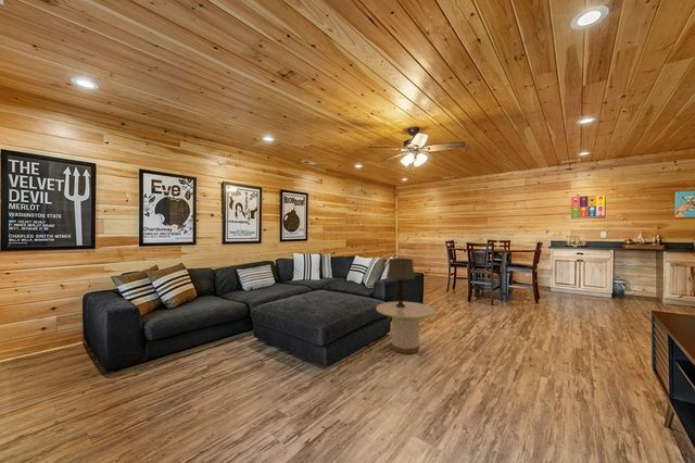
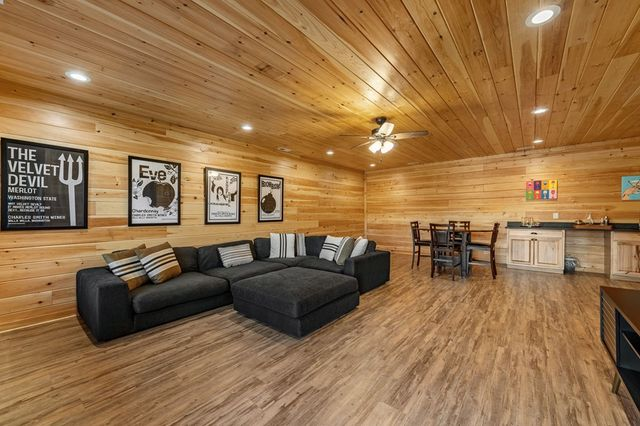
- table lamp (400, 283)
- side table (405, 328)
